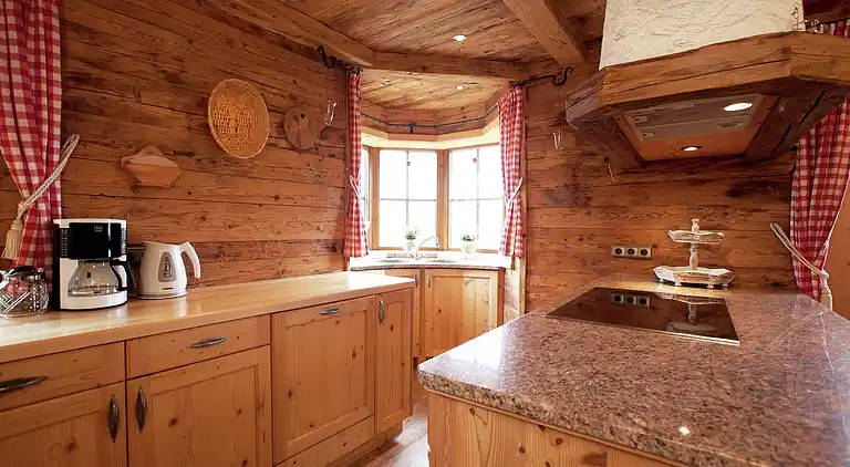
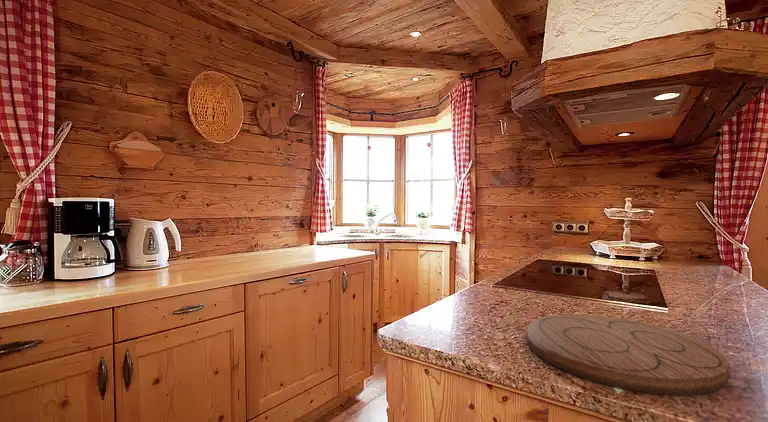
+ cutting board (615, 345)
